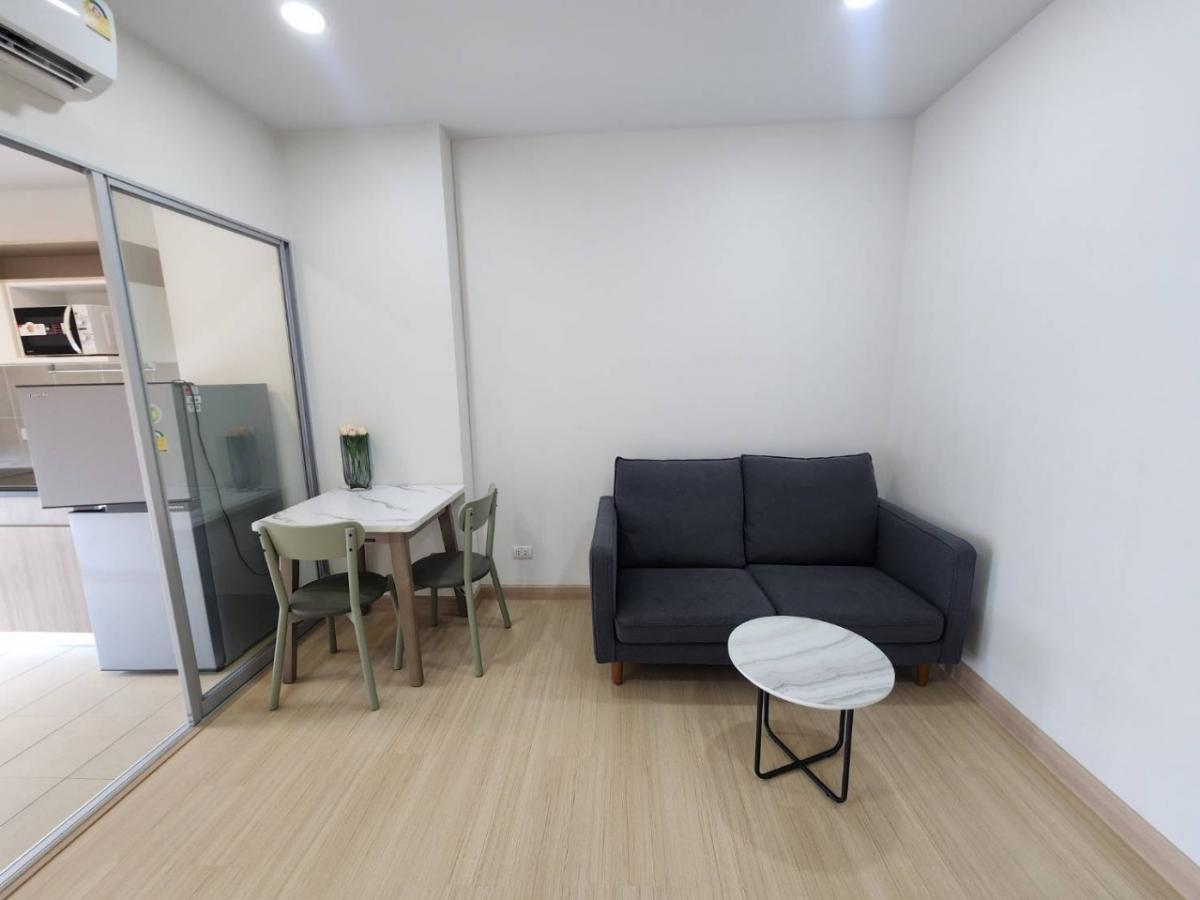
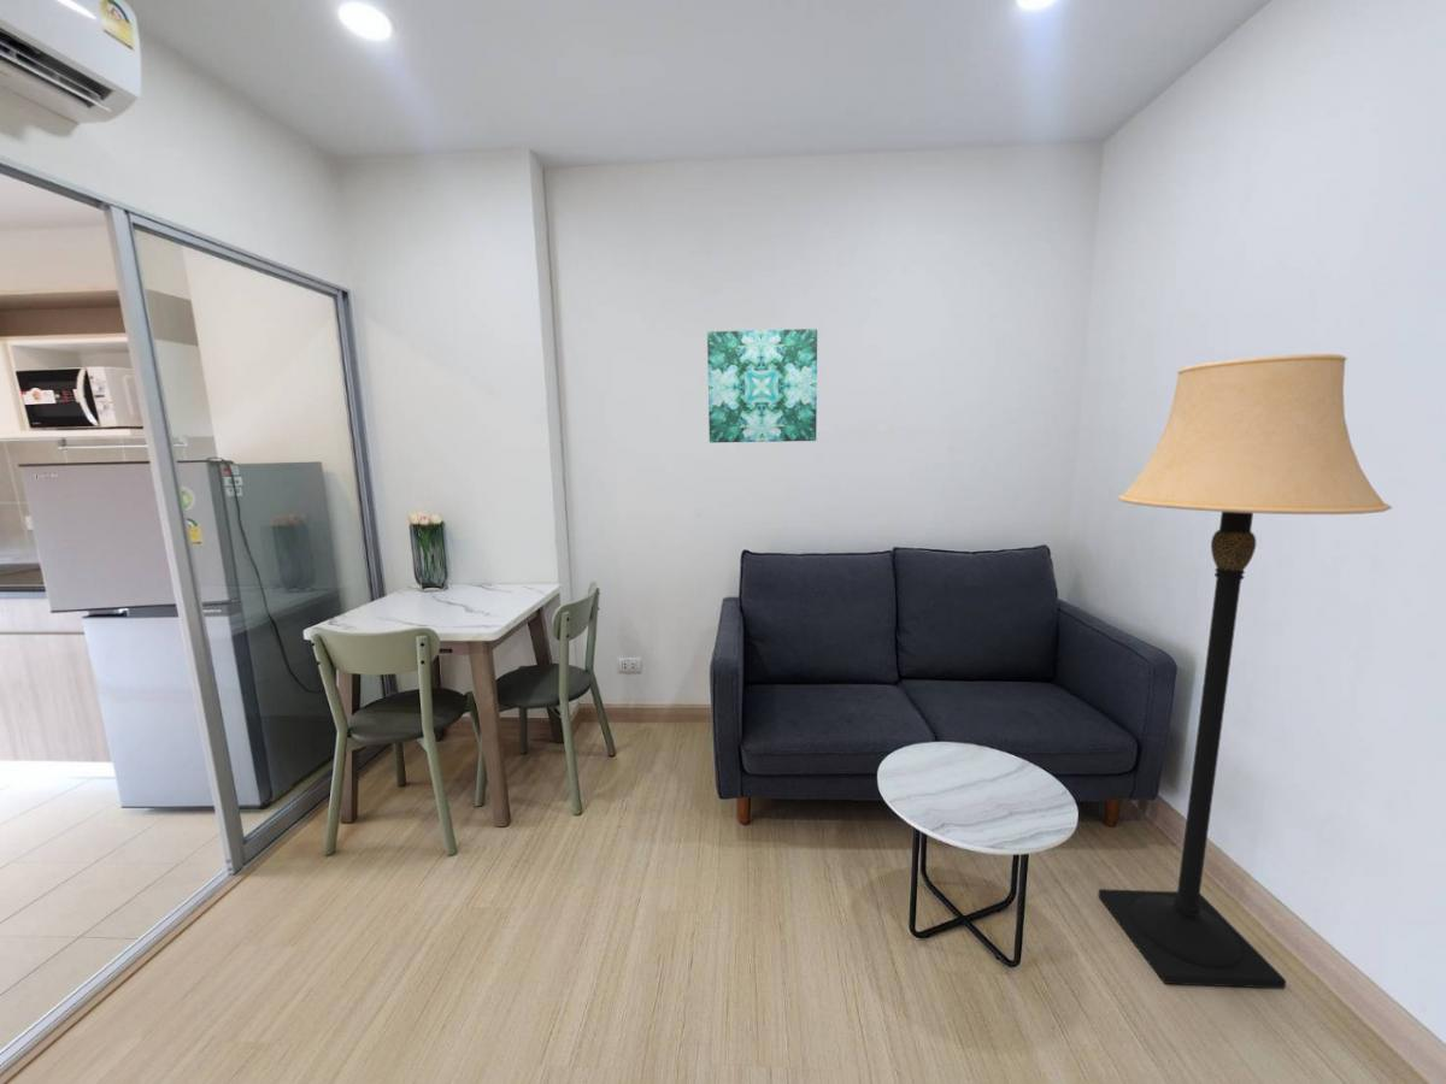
+ wall art (762, 387)
+ lamp (1216, 674)
